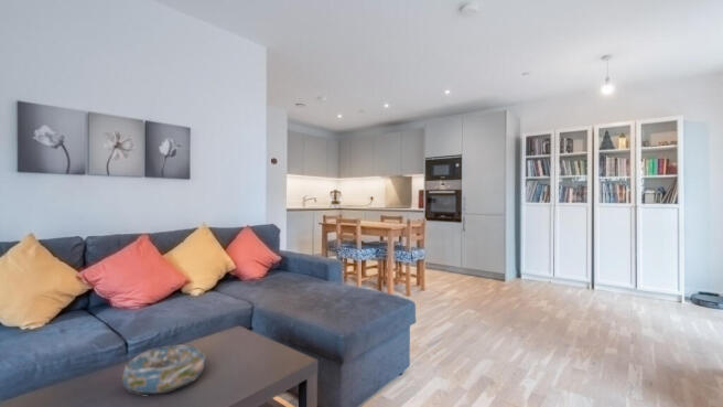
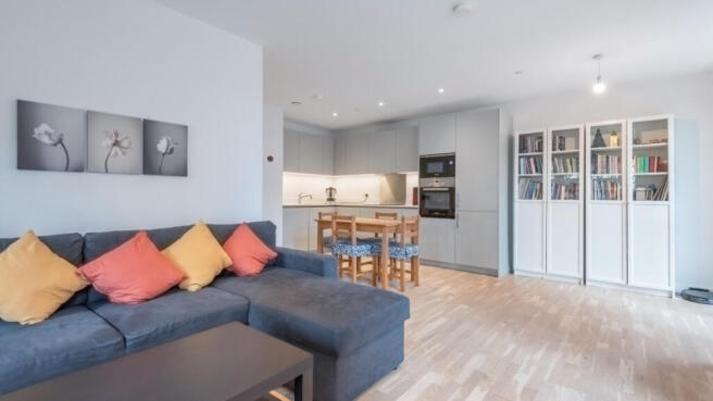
- decorative bowl (165, 367)
